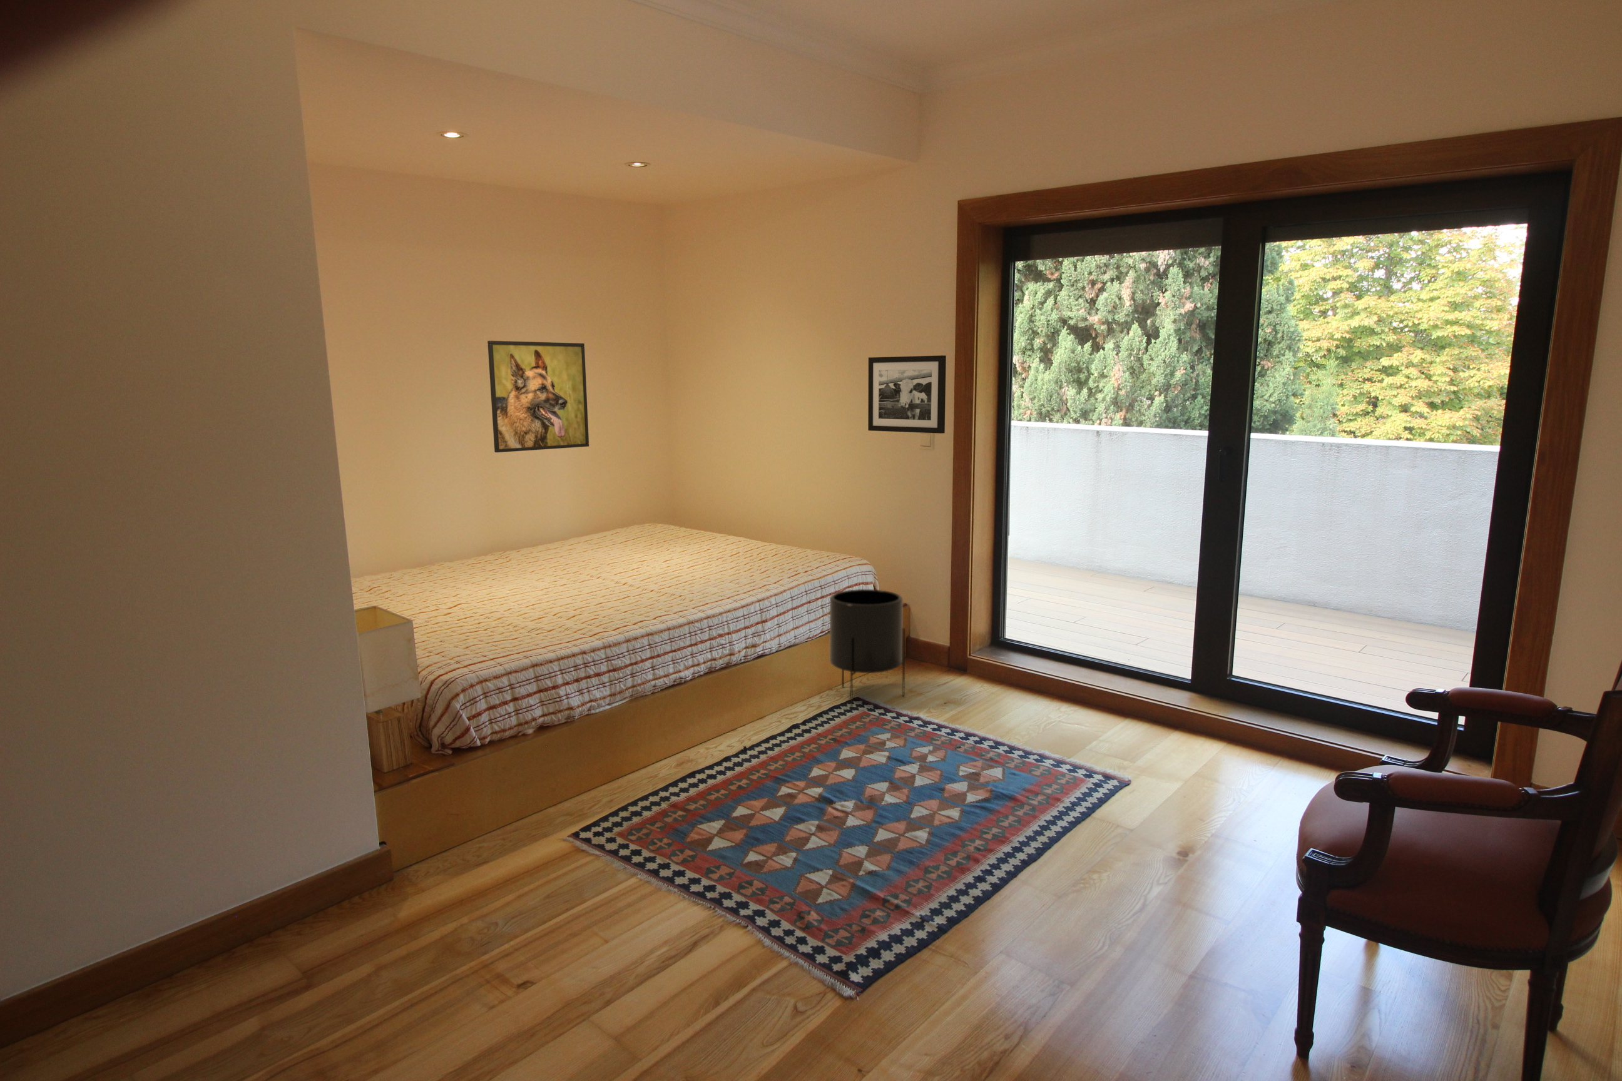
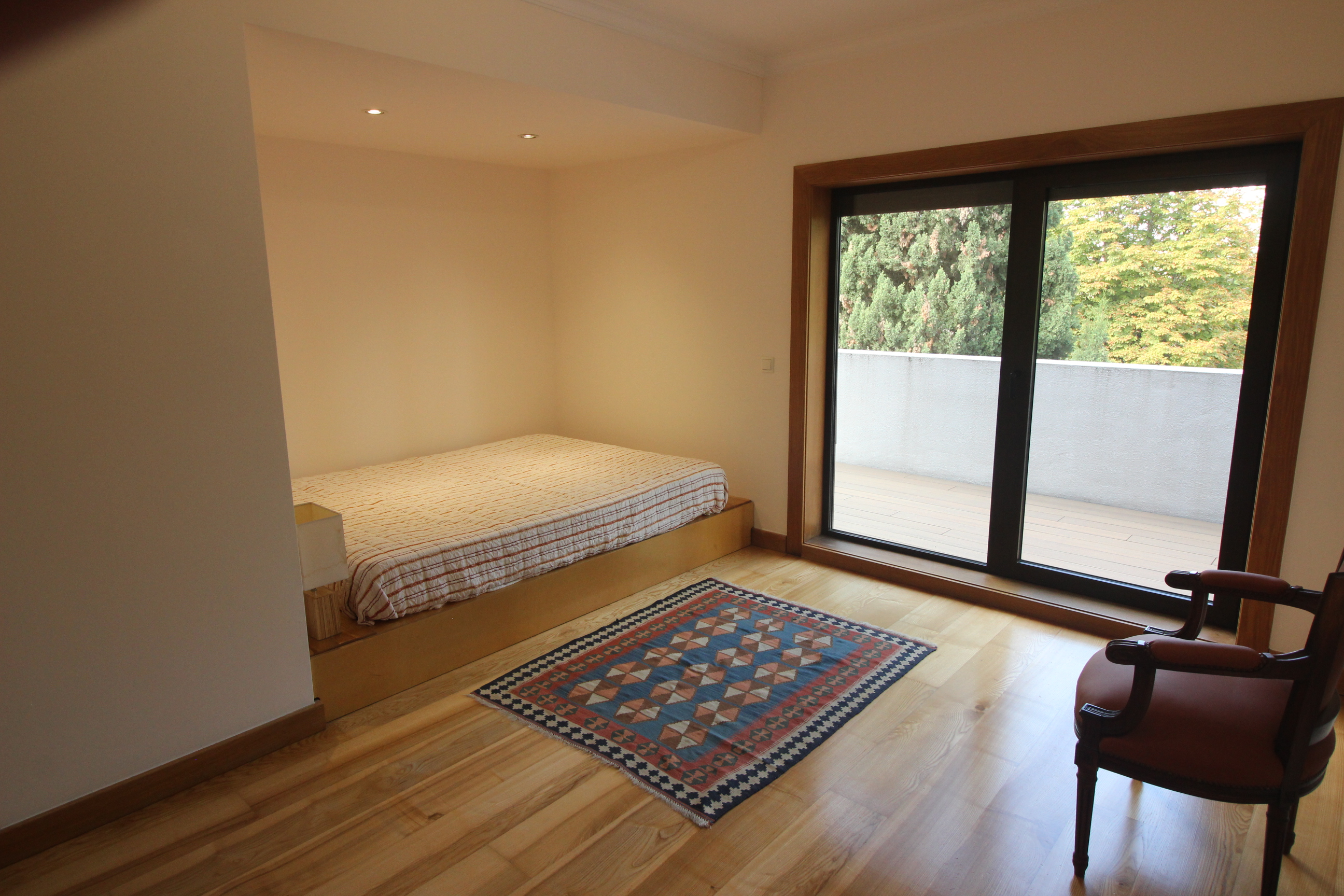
- planter (865, 648)
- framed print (541, 396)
- picture frame (905, 395)
